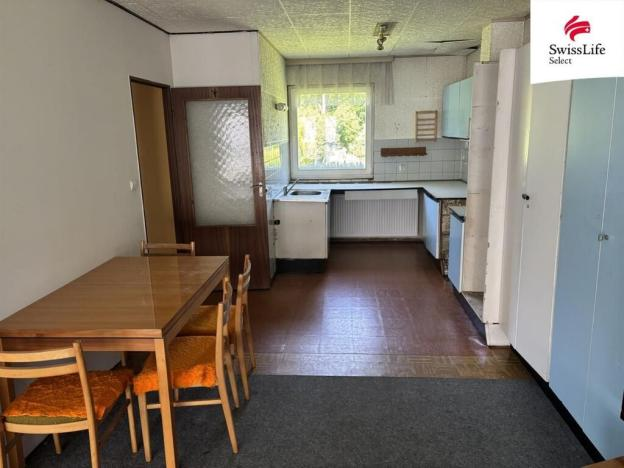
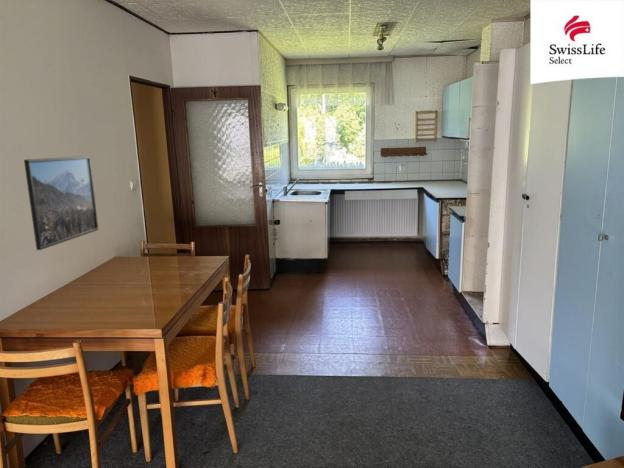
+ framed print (65, 199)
